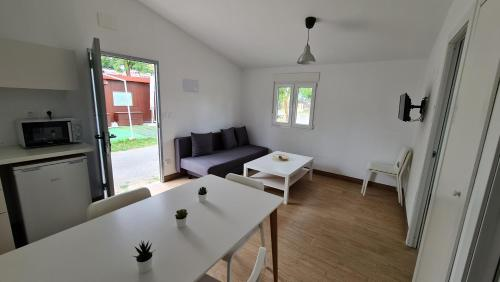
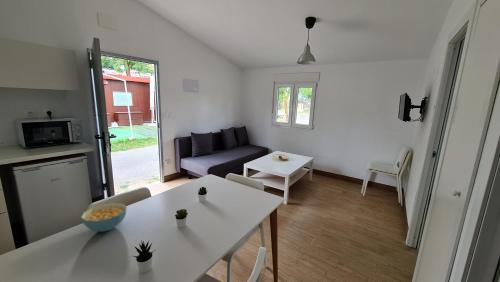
+ cereal bowl (105, 219)
